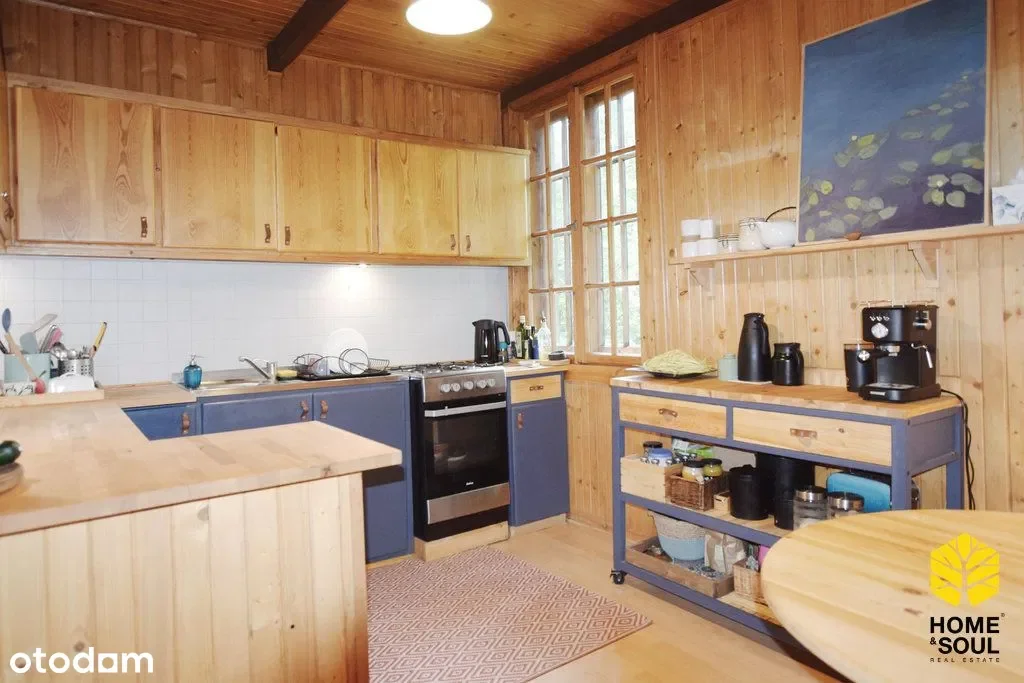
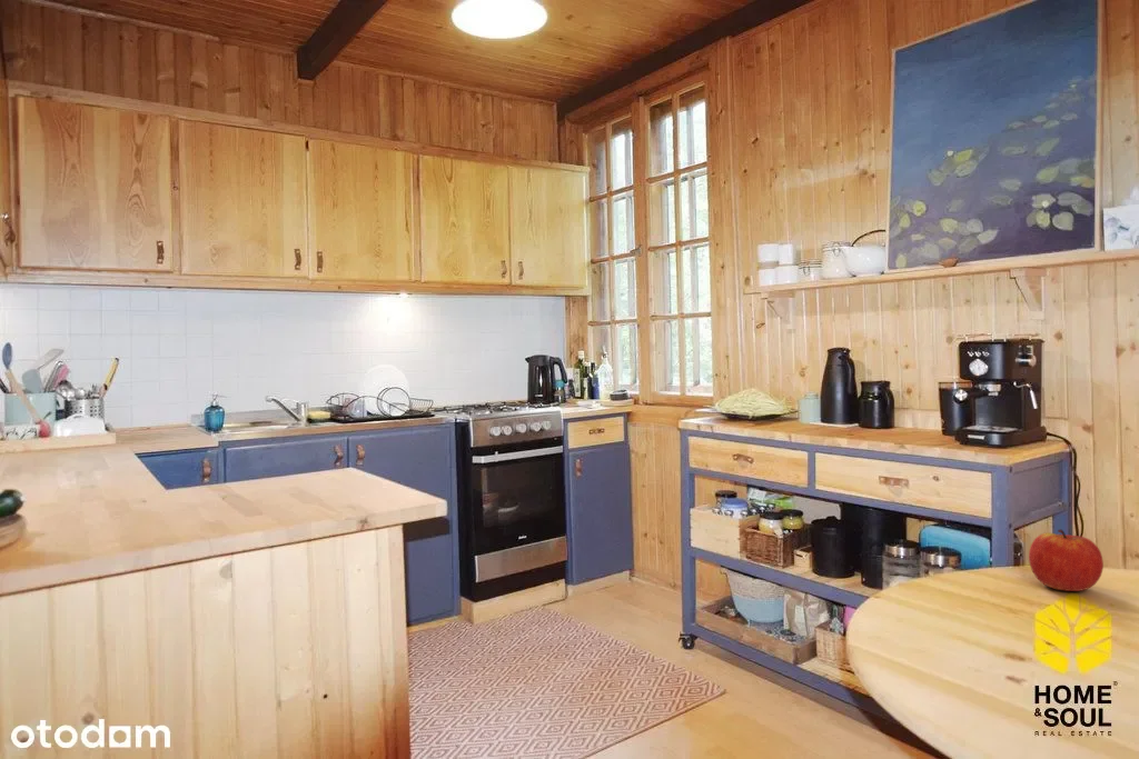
+ apple (1064, 558)
